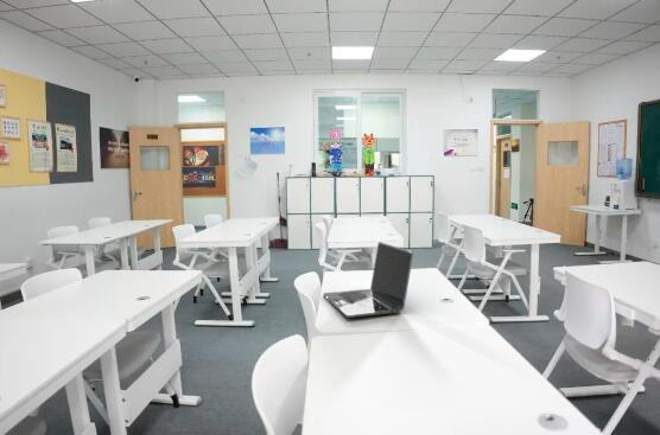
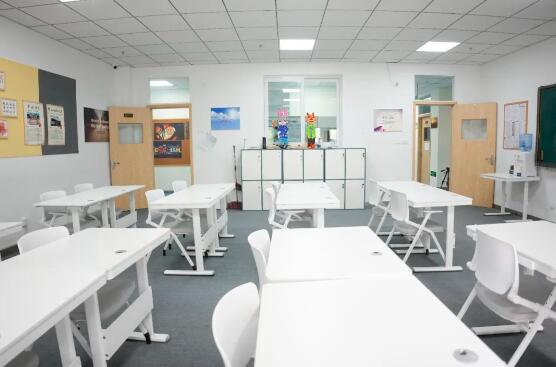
- laptop (372, 279)
